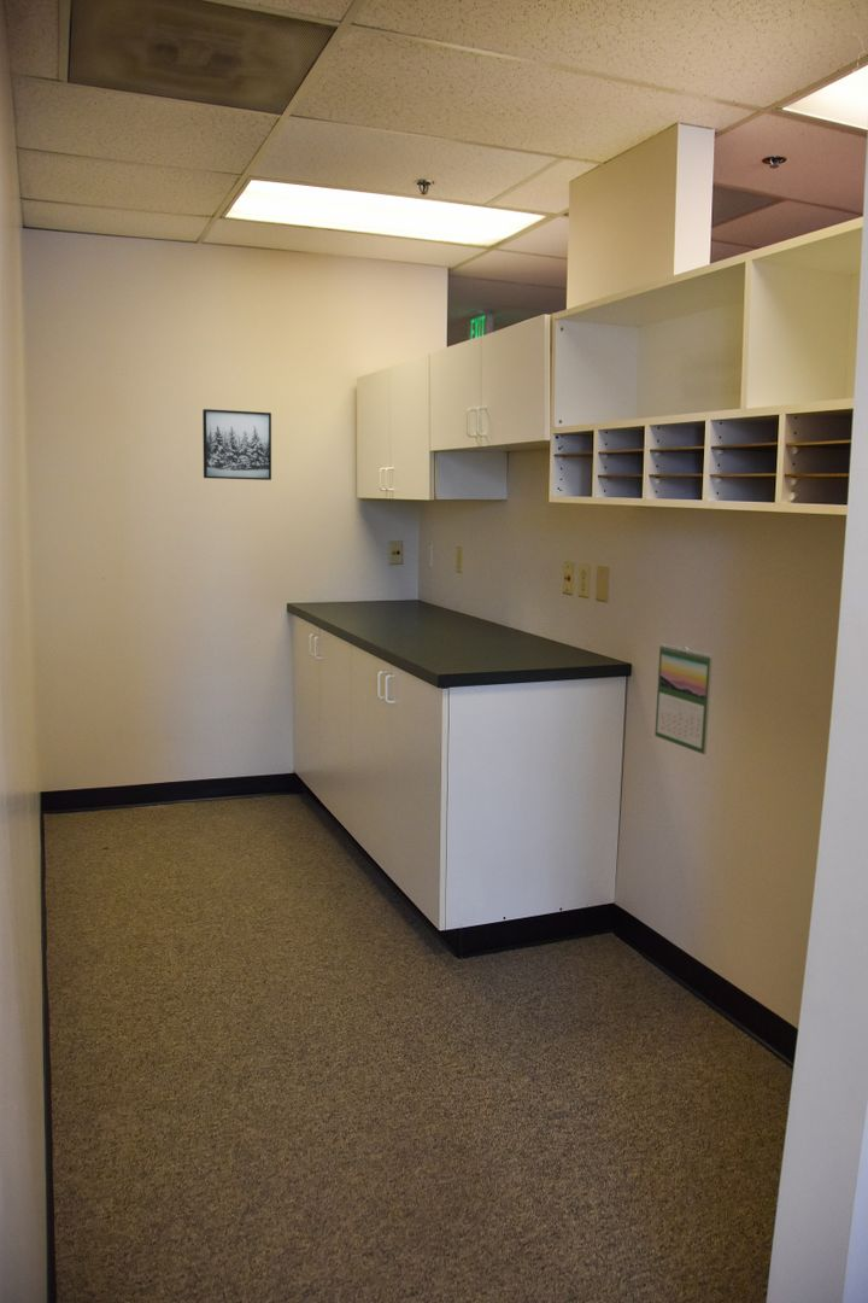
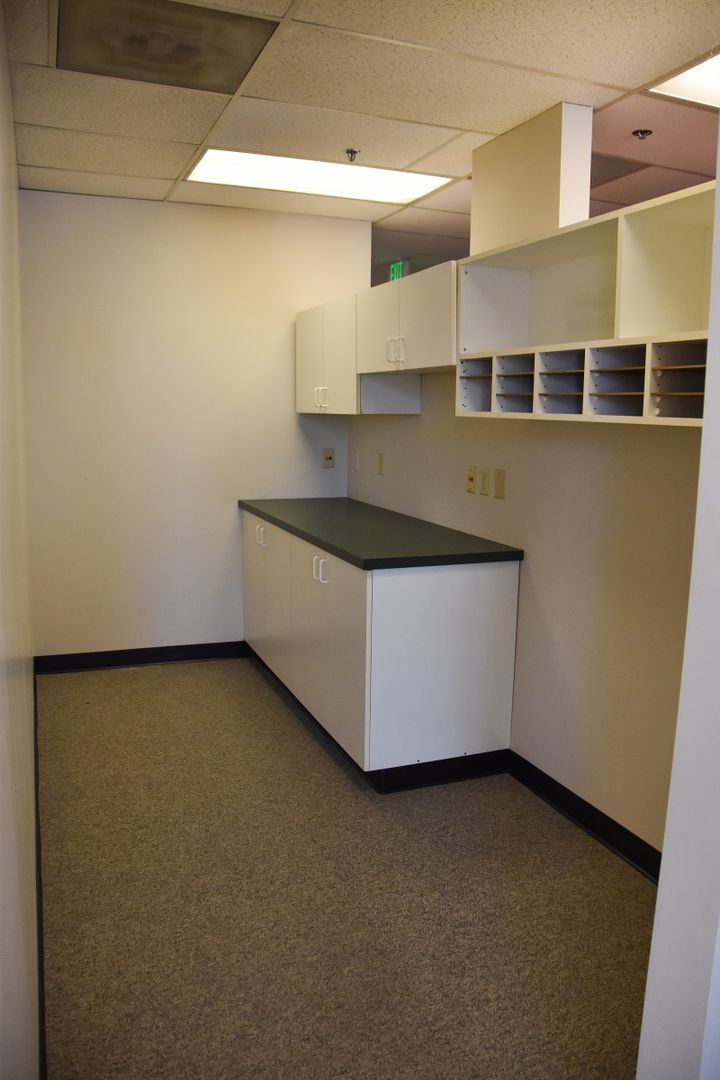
- calendar (682, 696)
- wall art (237, 445)
